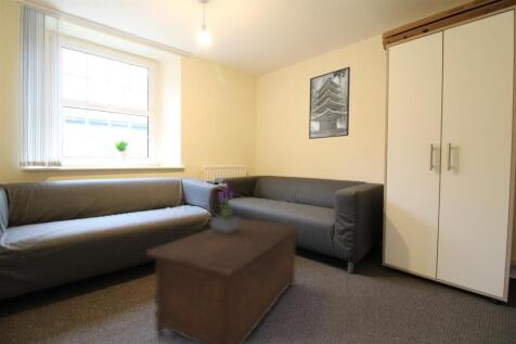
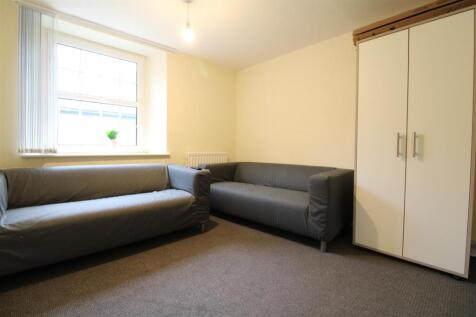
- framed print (327, 105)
- cabinet (235, 270)
- potted plant (225, 205)
